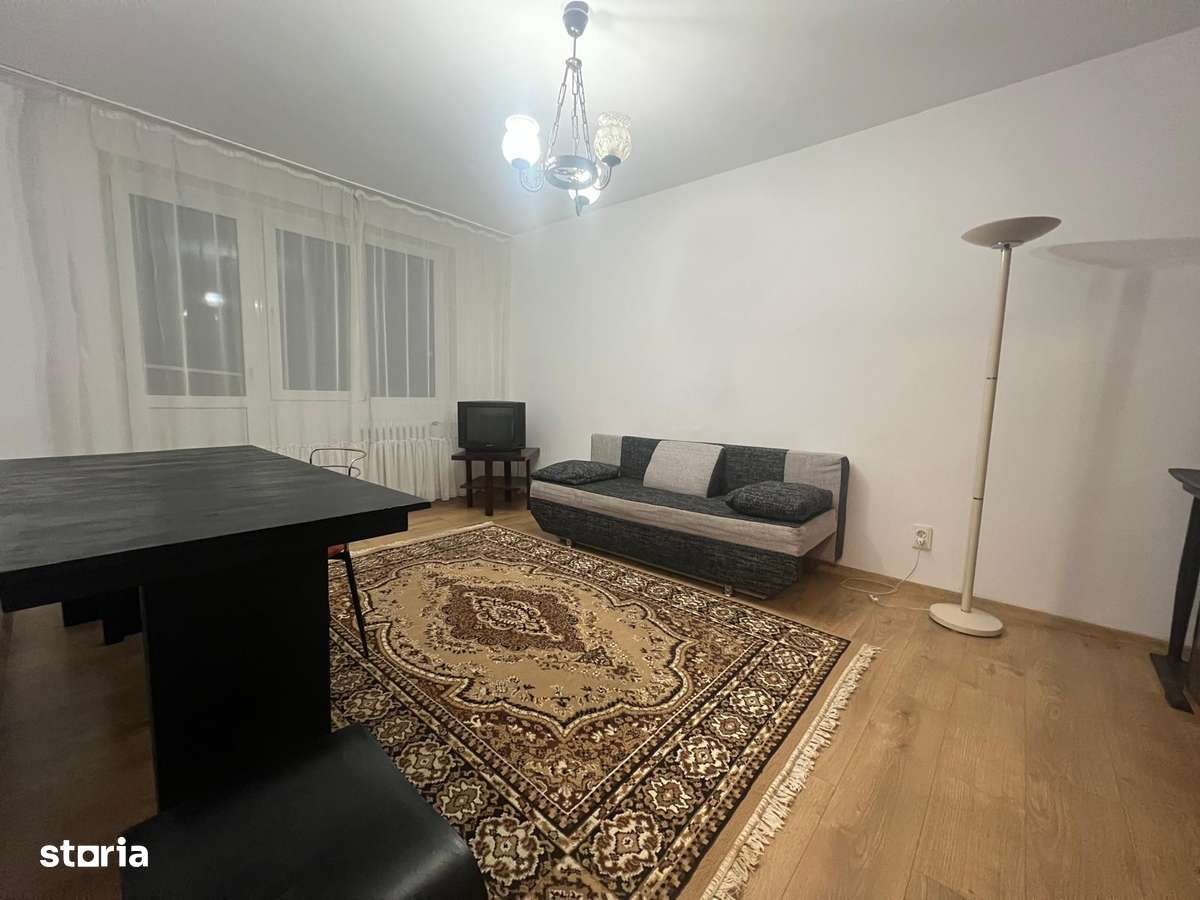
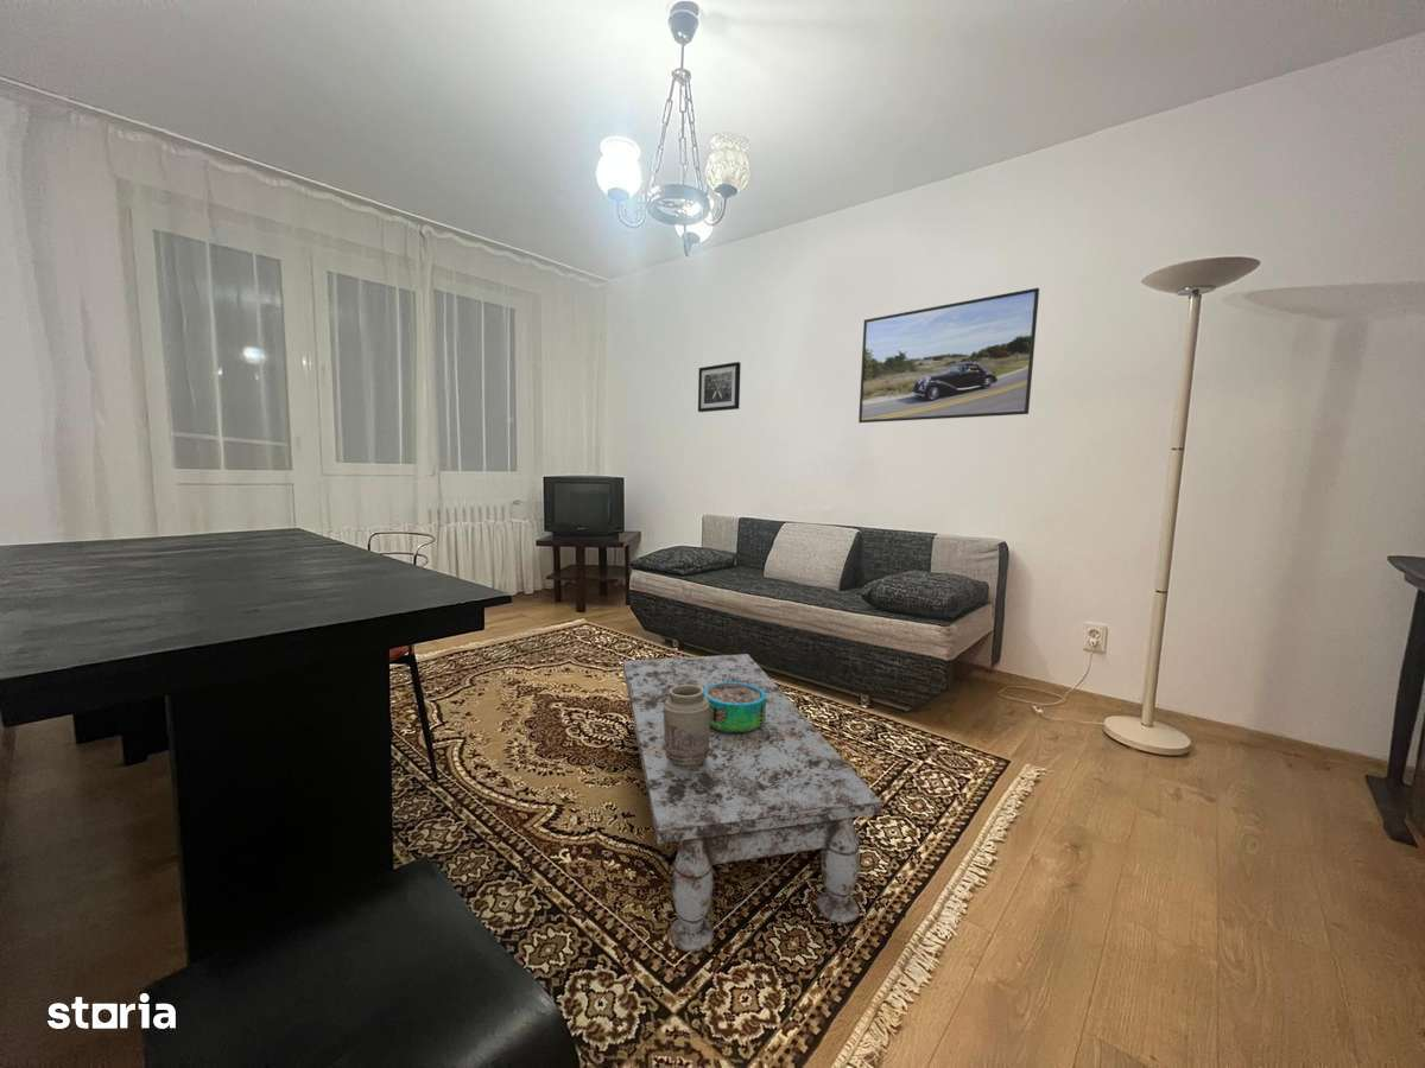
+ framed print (938, 362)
+ coffee table (717, 755)
+ vase (685, 725)
+ decorative bowl (733, 706)
+ wall art (718, 387)
